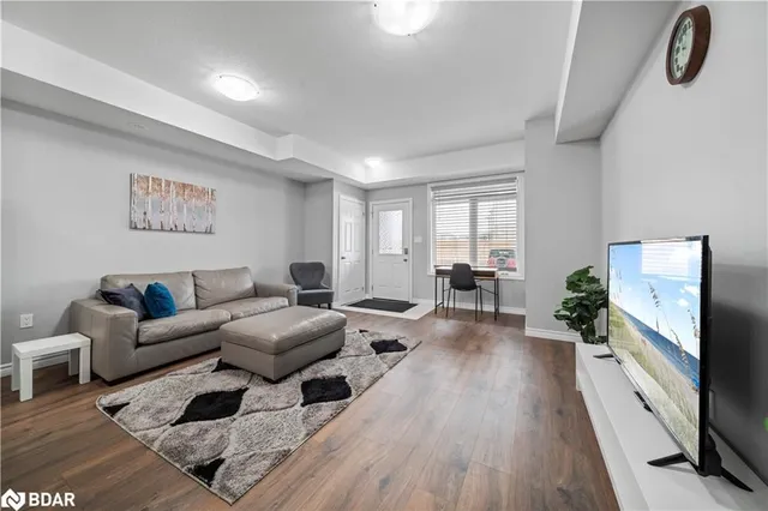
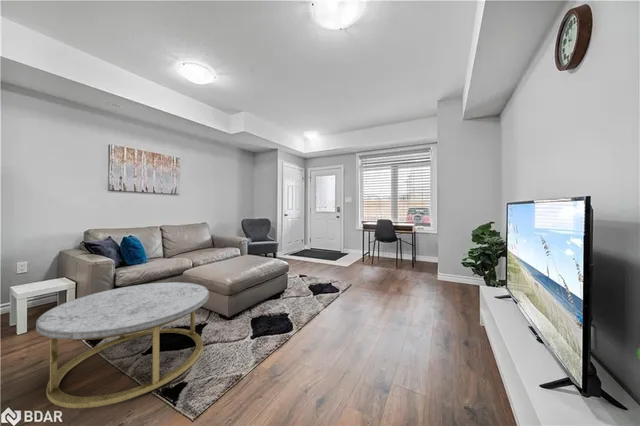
+ coffee table (136, 330)
